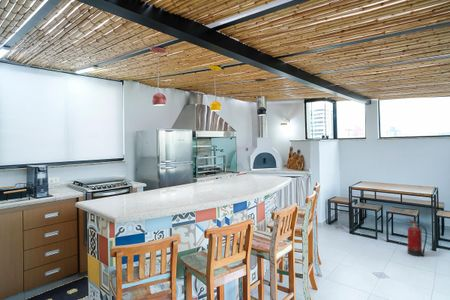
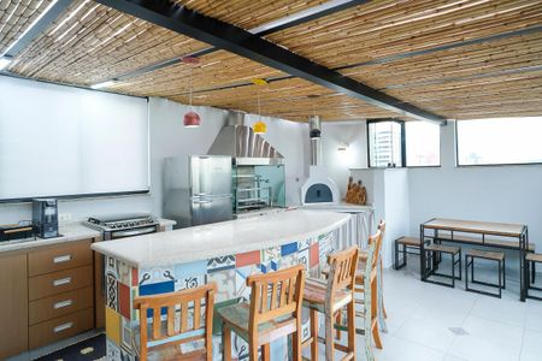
- fire extinguisher (416, 237)
